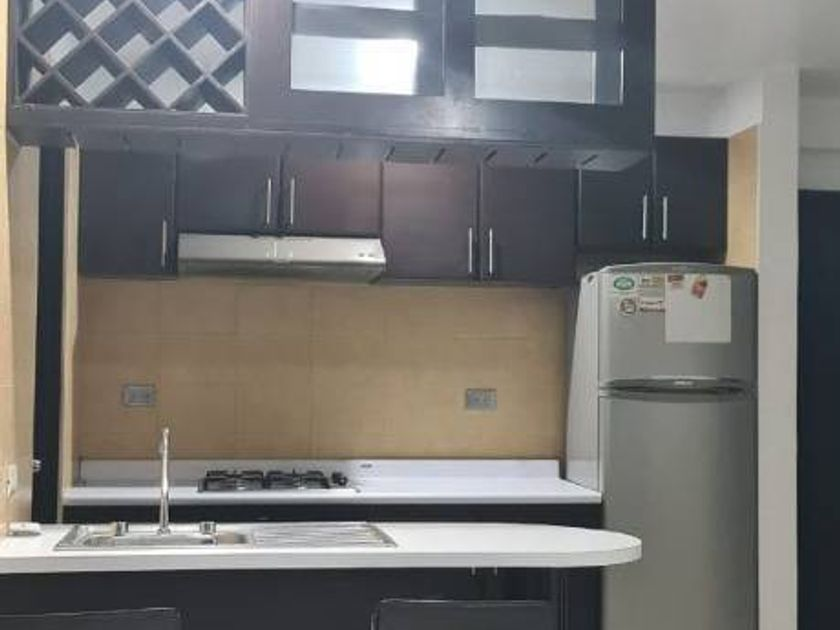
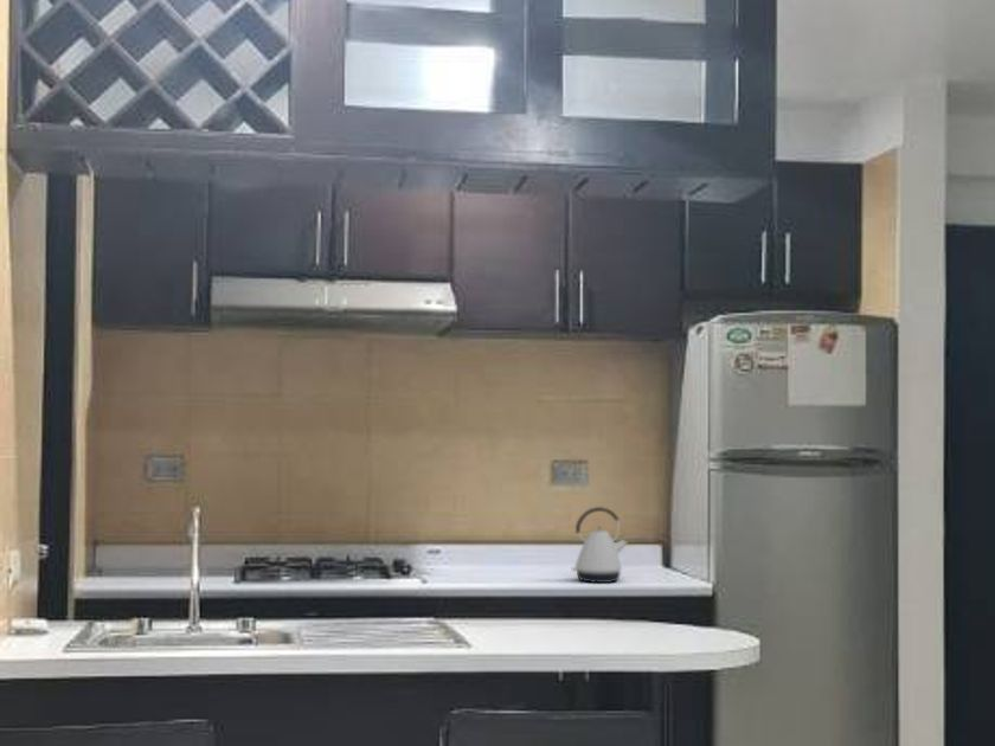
+ kettle (599, 544)
